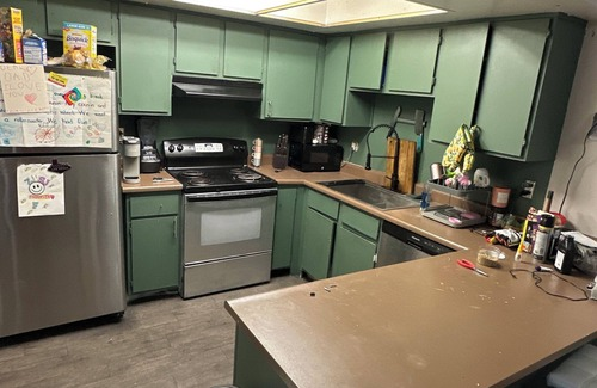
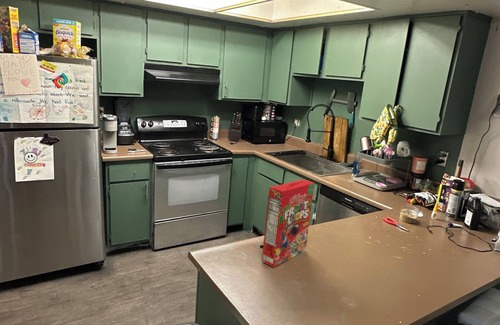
+ cereal box (288, 220)
